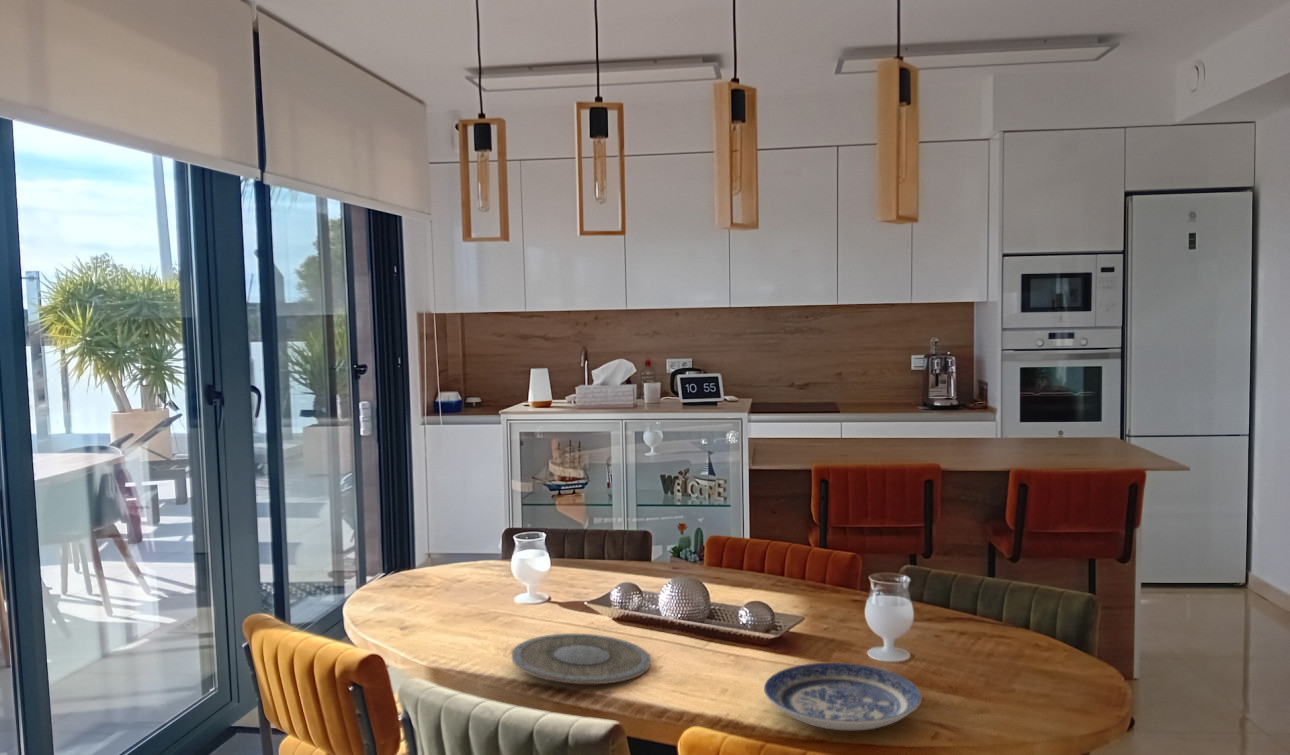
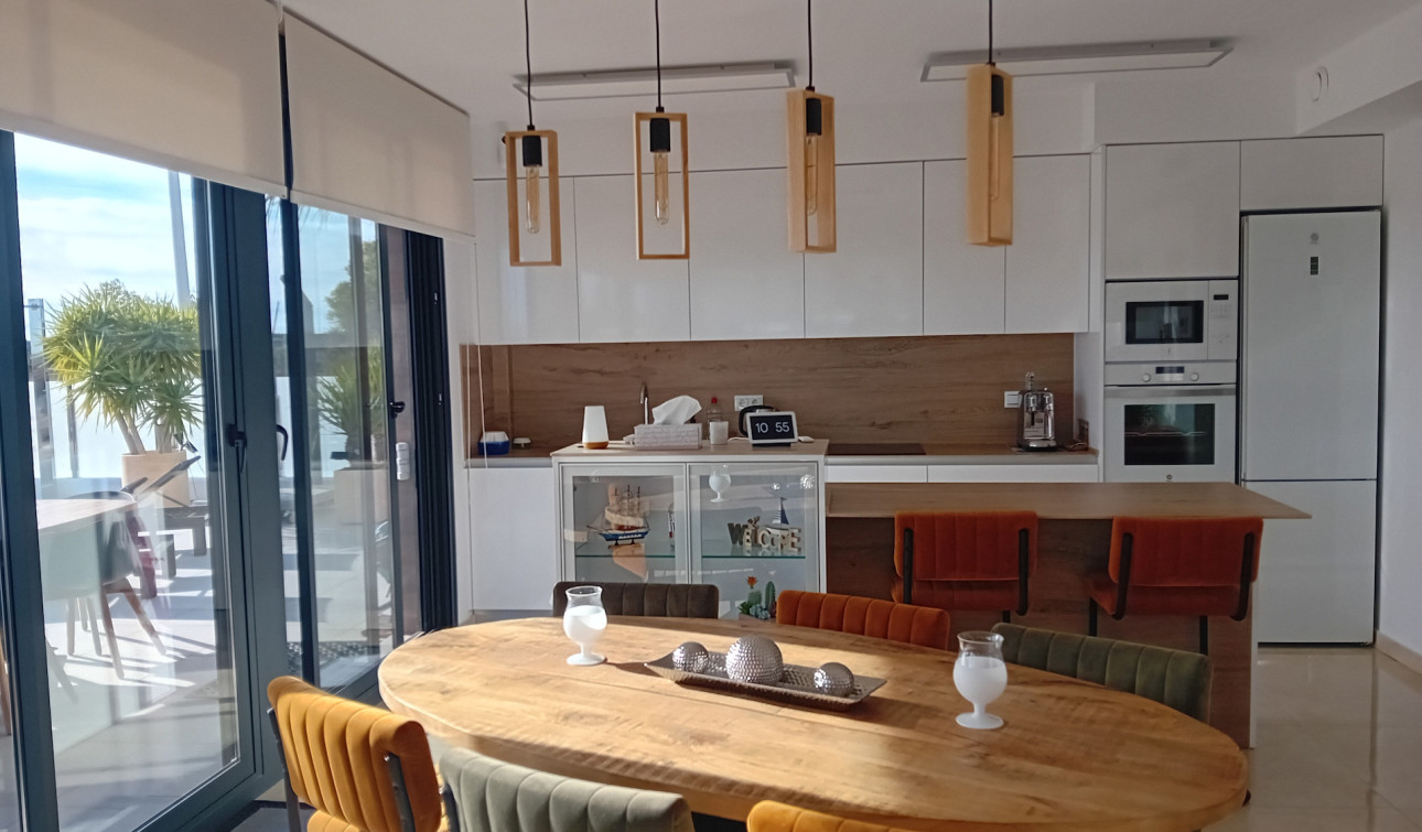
- plate (841, 700)
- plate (581, 656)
